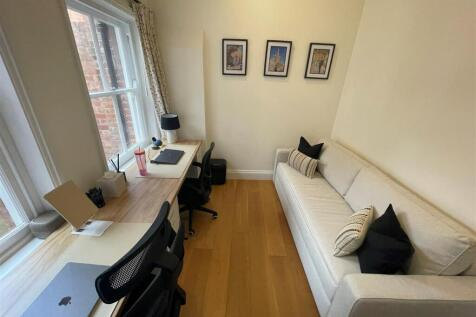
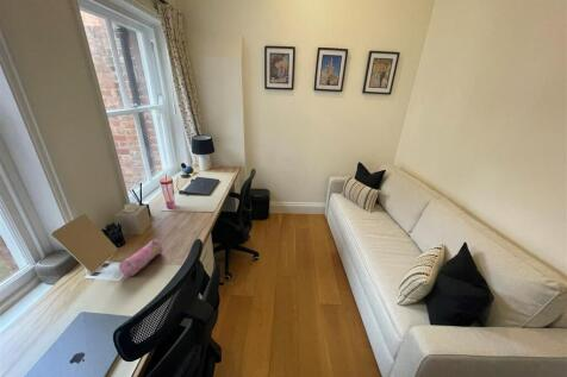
+ pencil case (142, 256)
